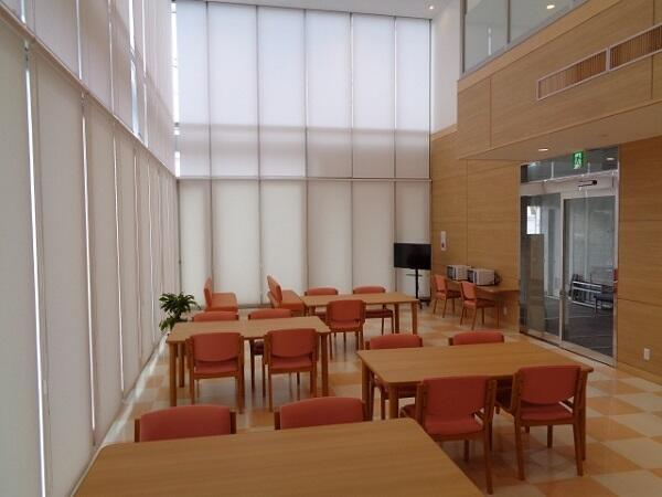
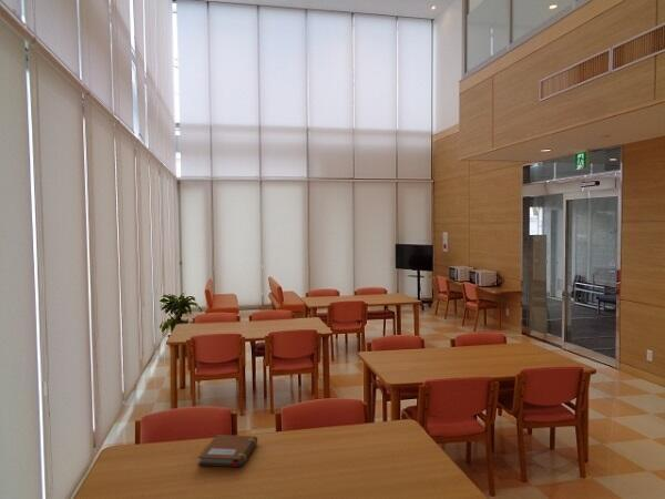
+ notebook (228, 450)
